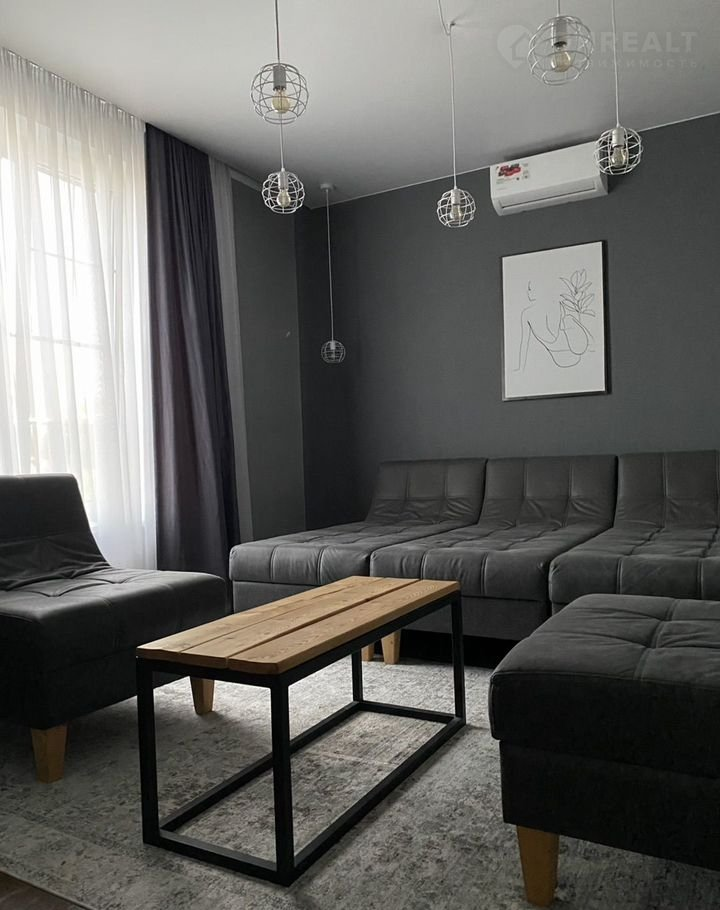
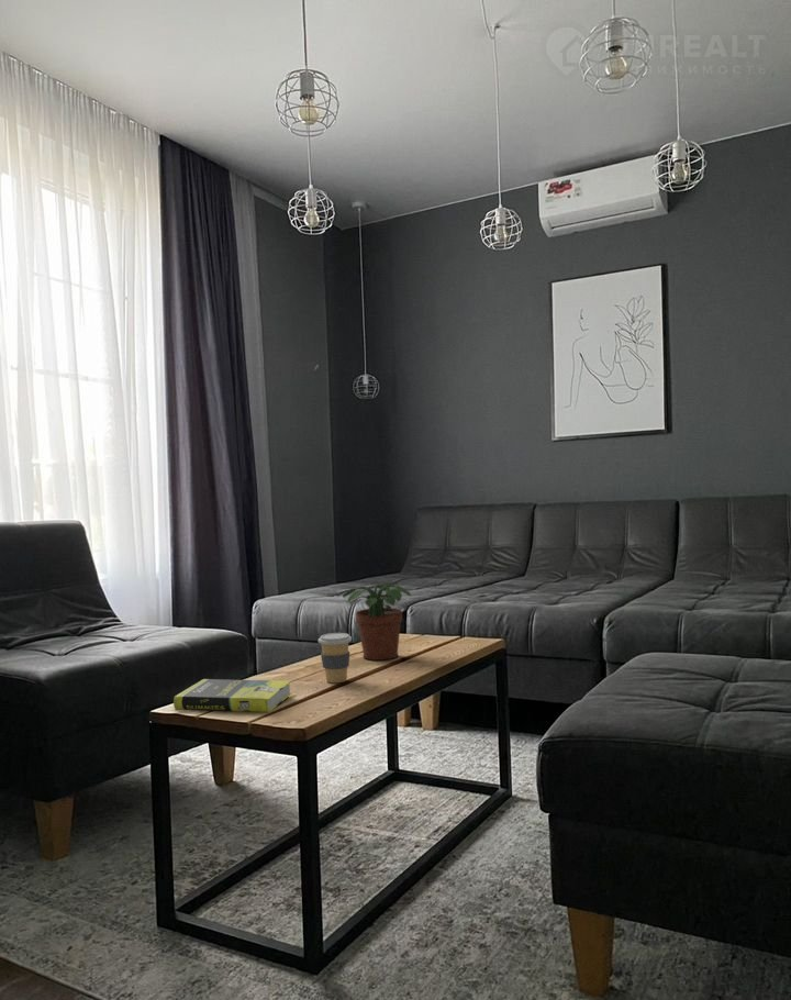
+ potted plant (378, 621)
+ coffee cup (335, 657)
+ book (234, 695)
